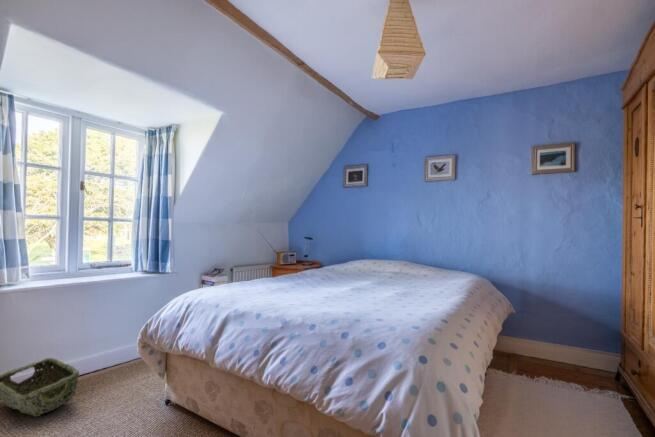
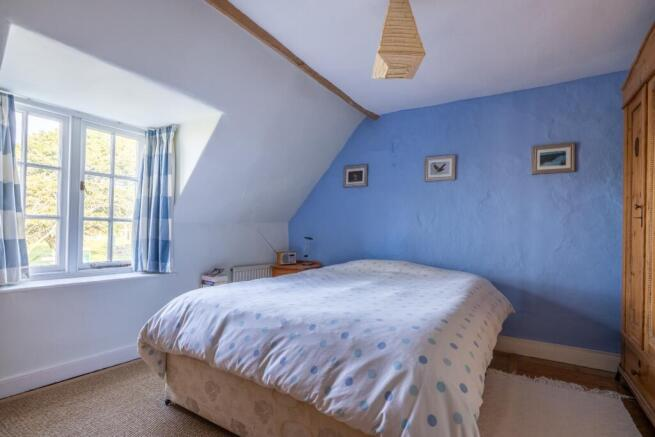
- woven basket (37, 388)
